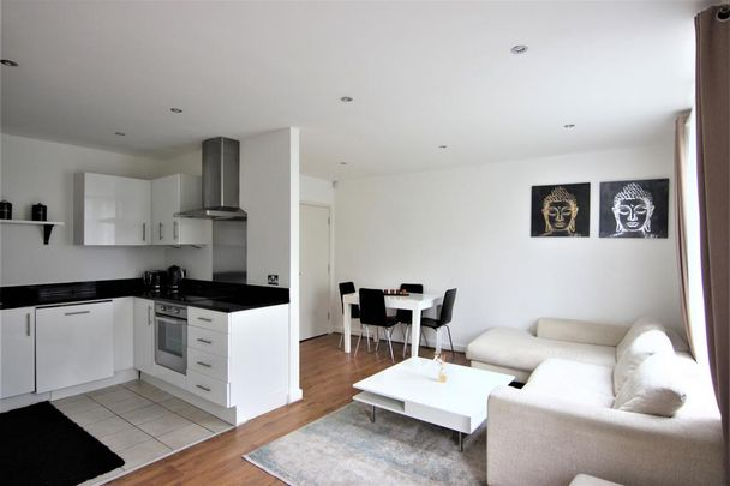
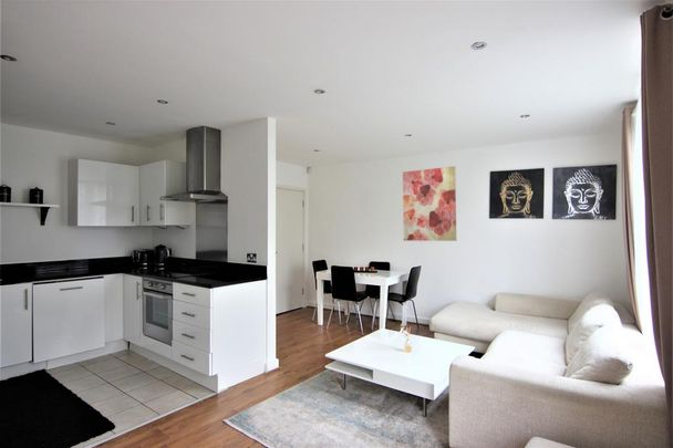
+ wall art (428, 205)
